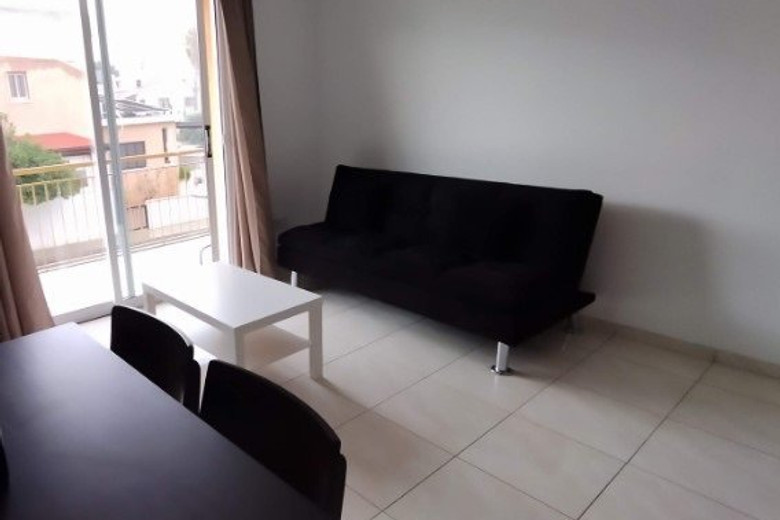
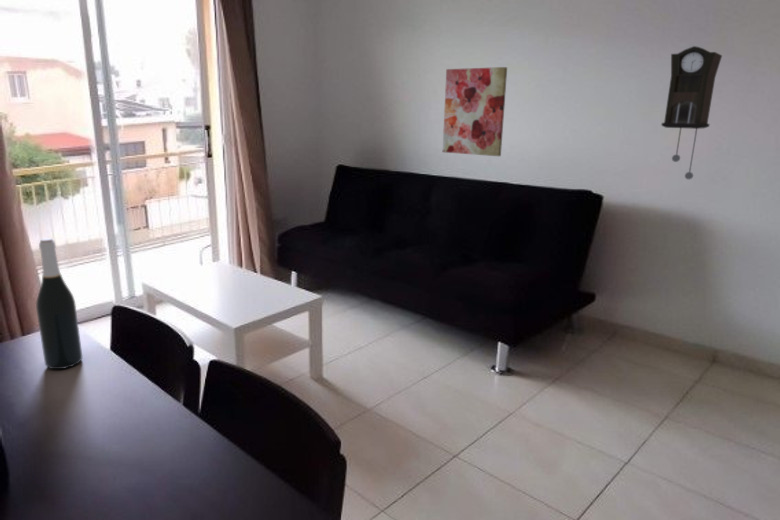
+ wine bottle (55, 302)
+ pendulum clock (687, 115)
+ wall art (473, 112)
